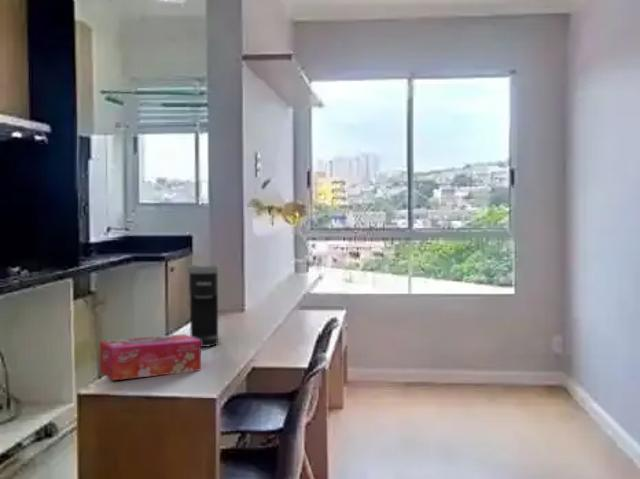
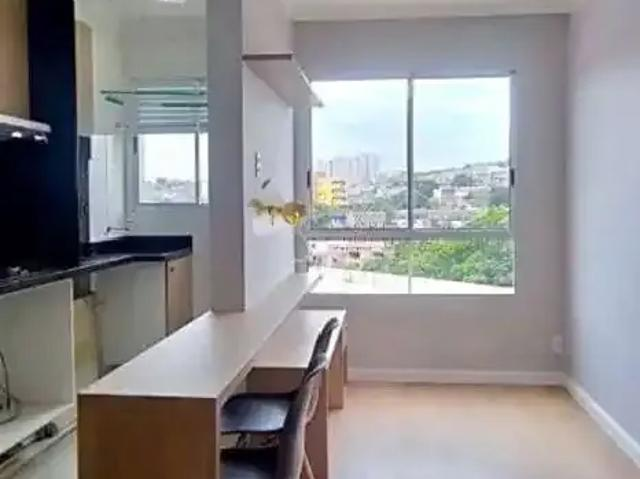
- tissue box (150, 356)
- coffee maker (204, 302)
